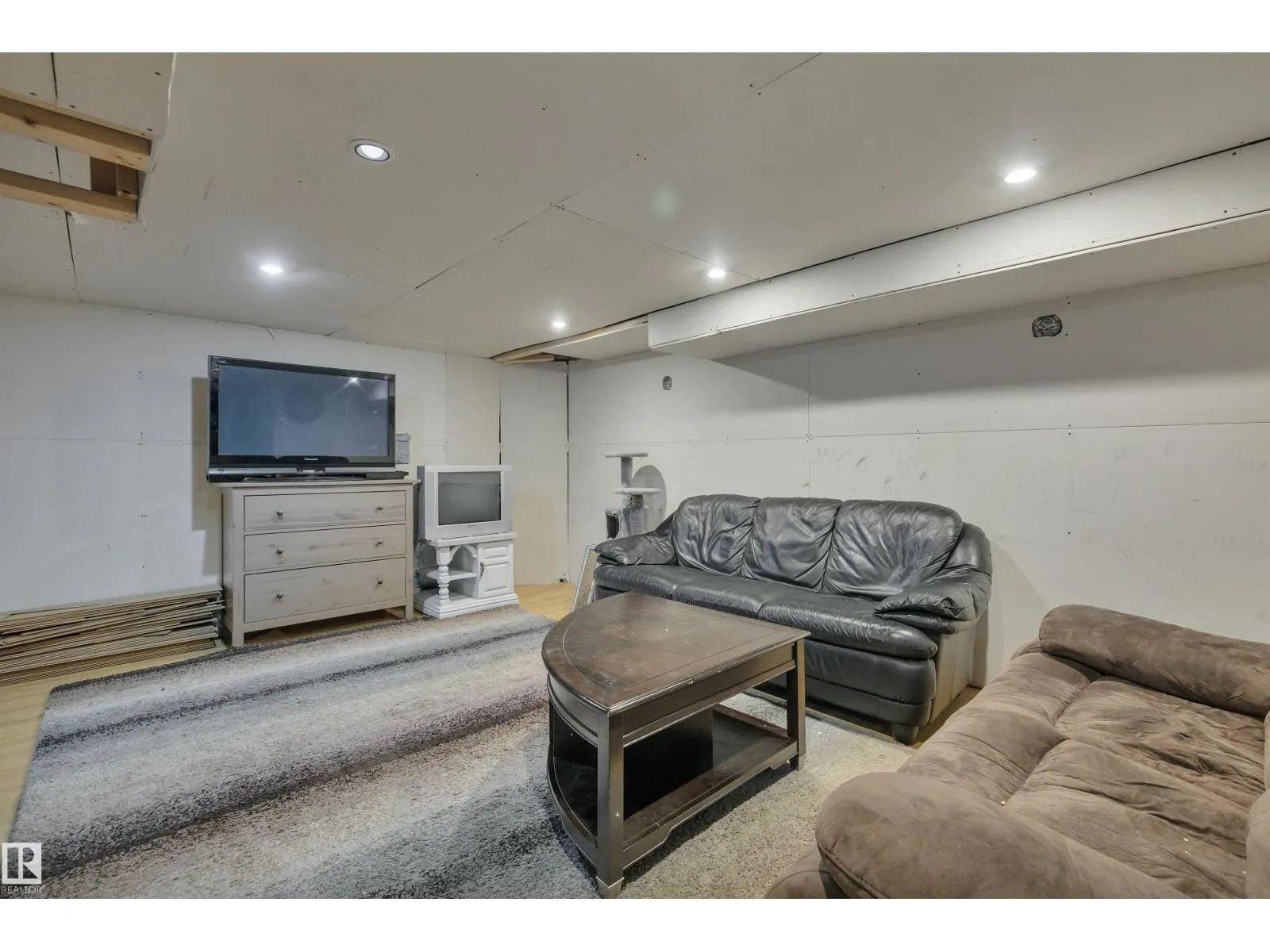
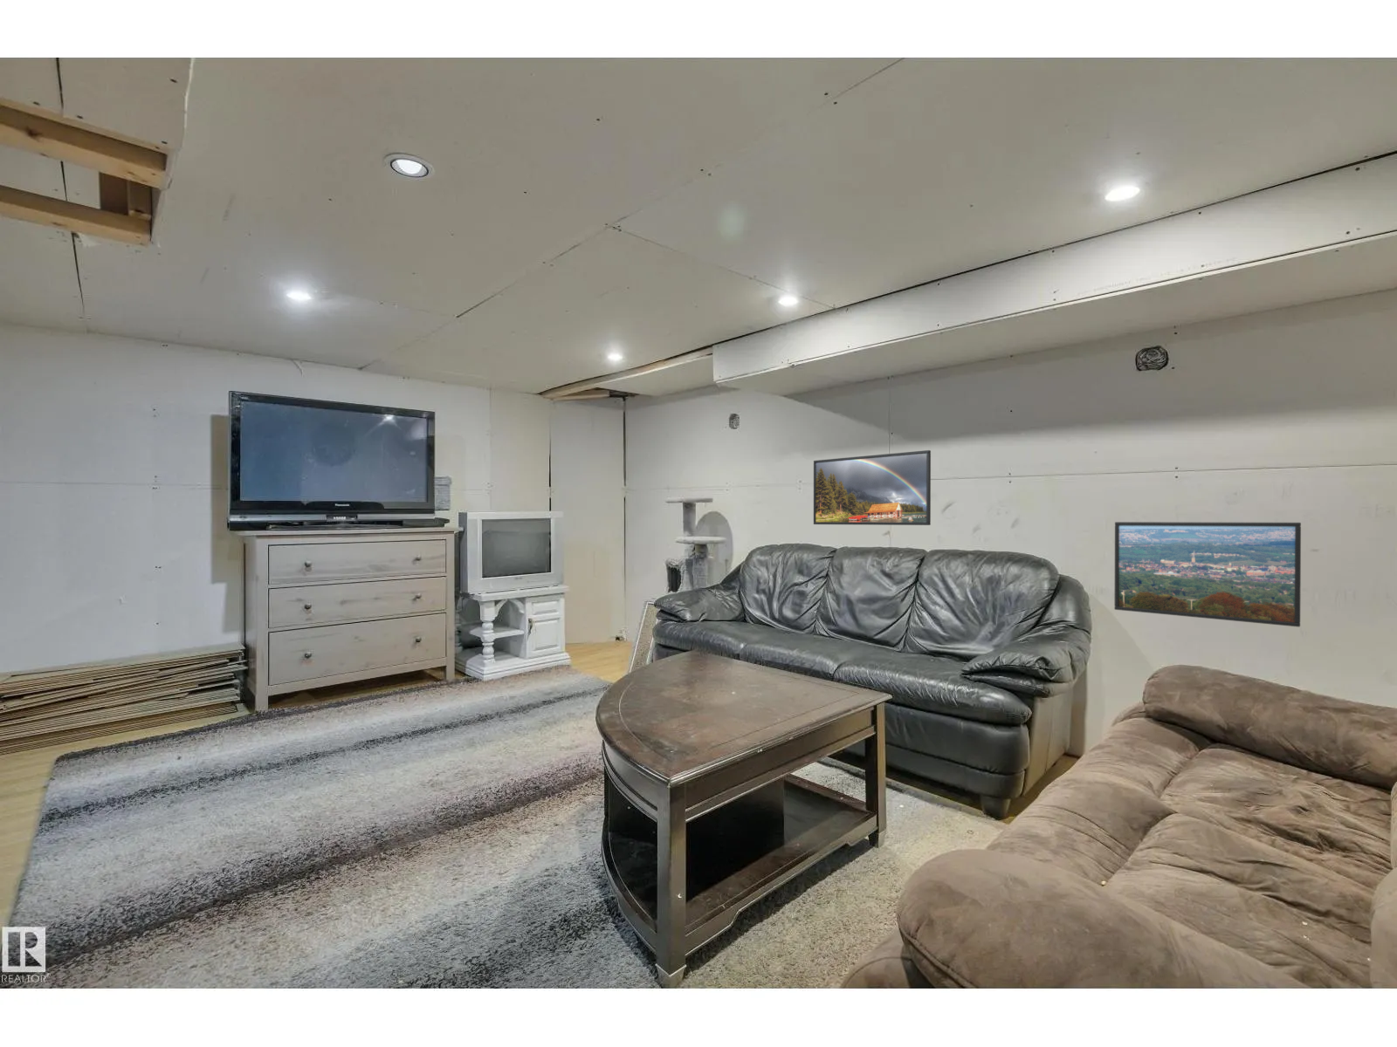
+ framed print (1199, 570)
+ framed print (867, 491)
